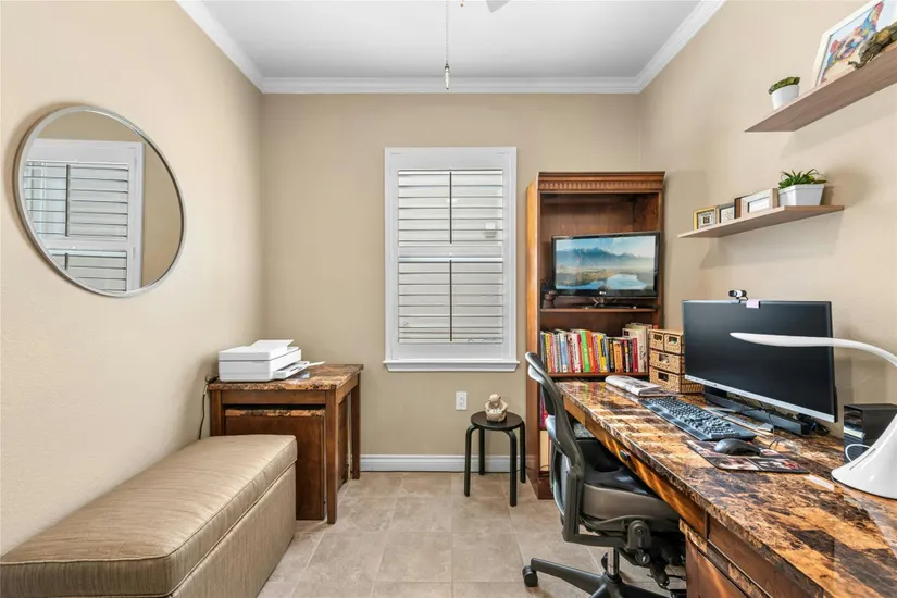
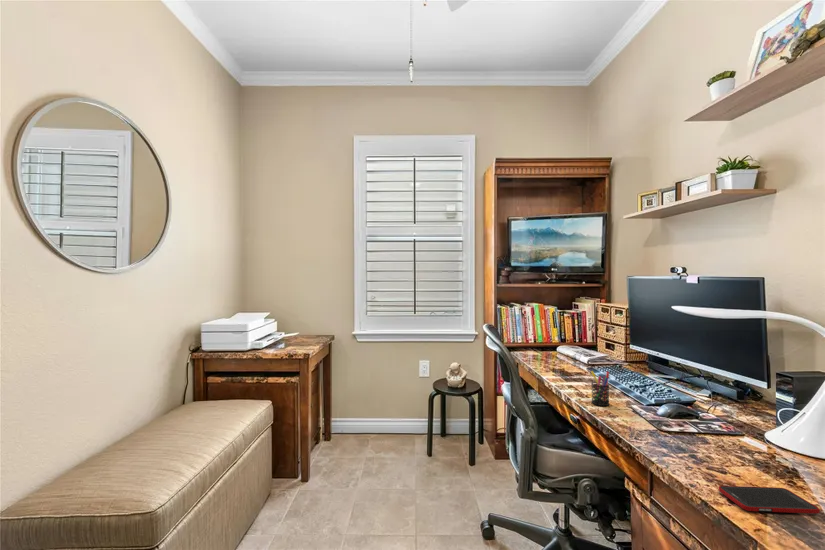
+ cell phone (766, 499)
+ pen holder (602, 386)
